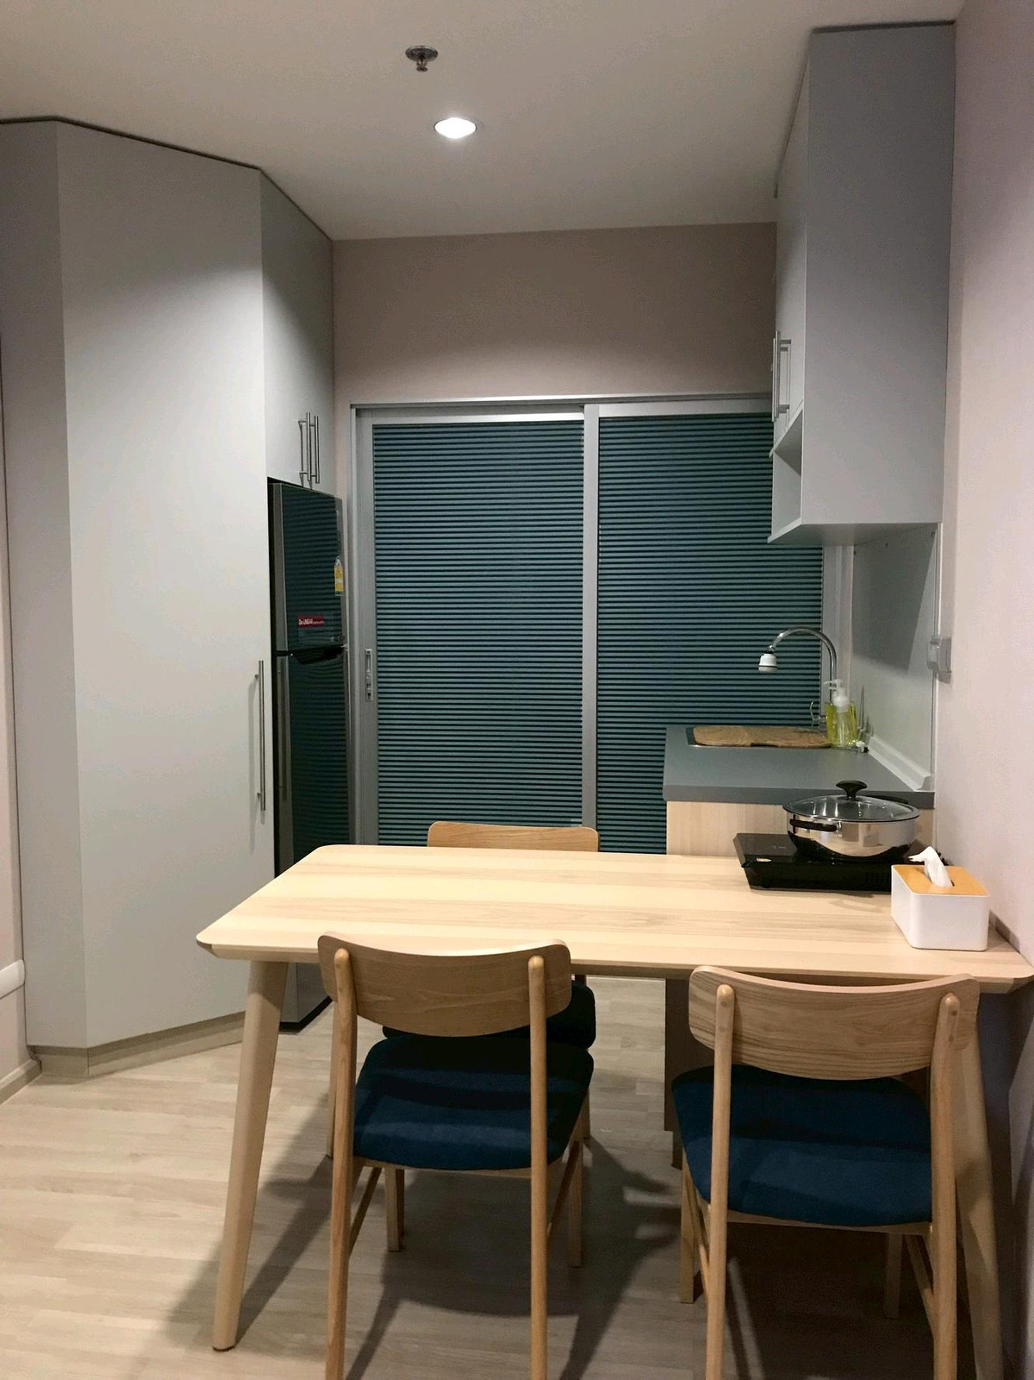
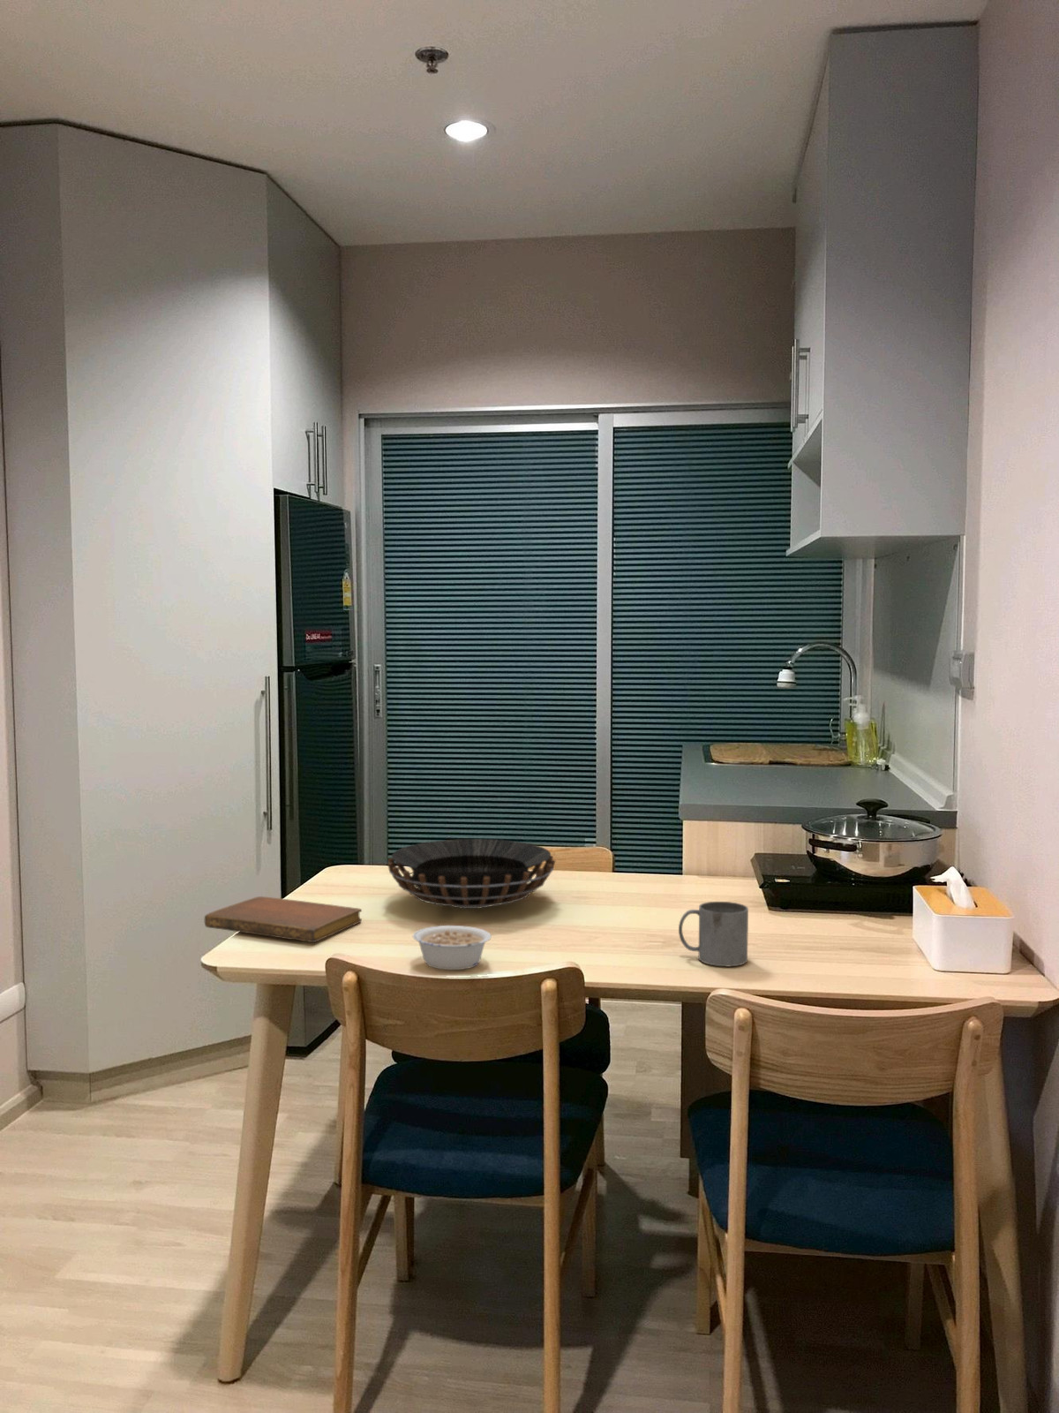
+ mug (712, 931)
+ decorative bowl (471, 878)
+ legume (455, 946)
+ notebook (284, 918)
